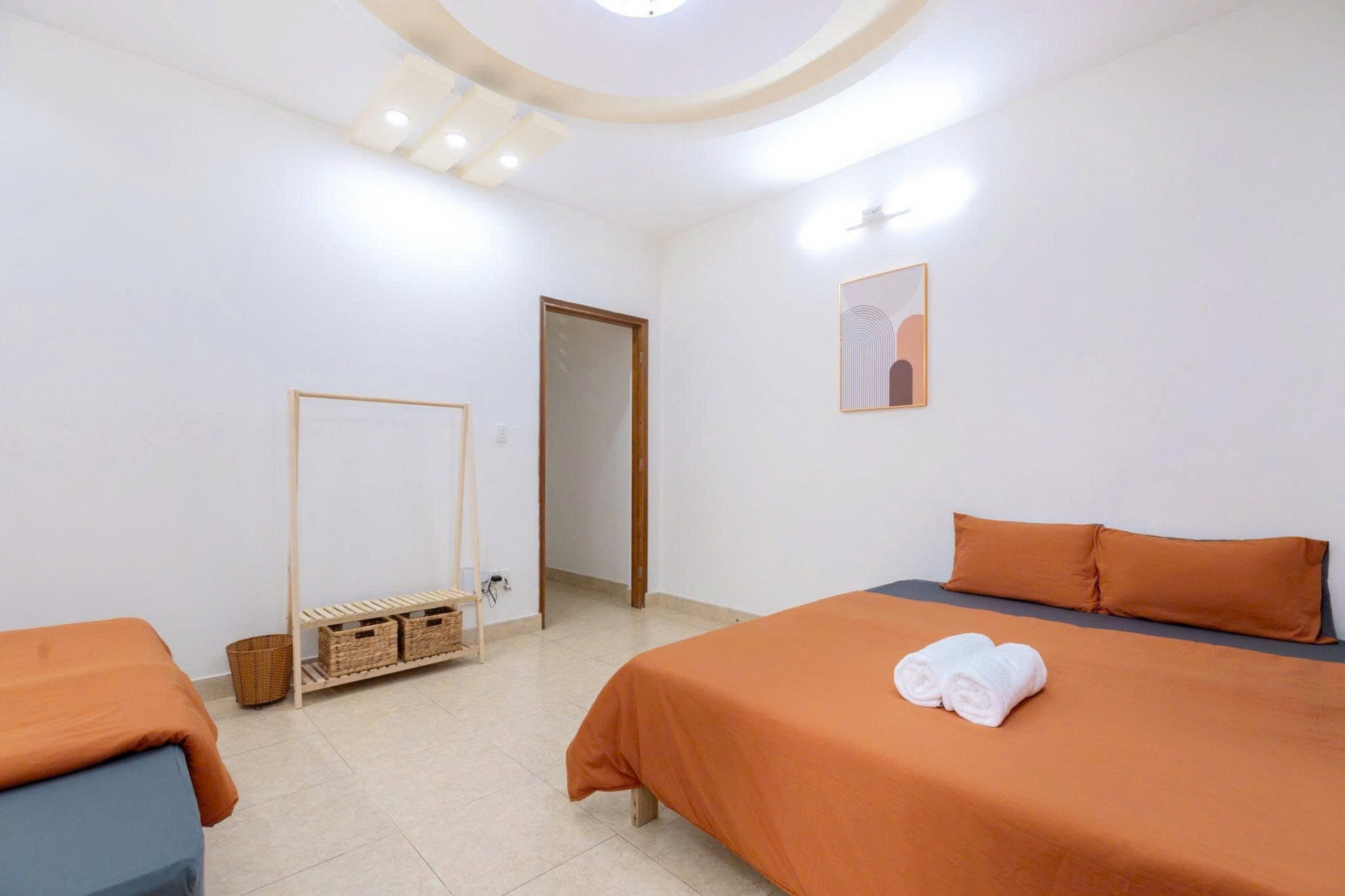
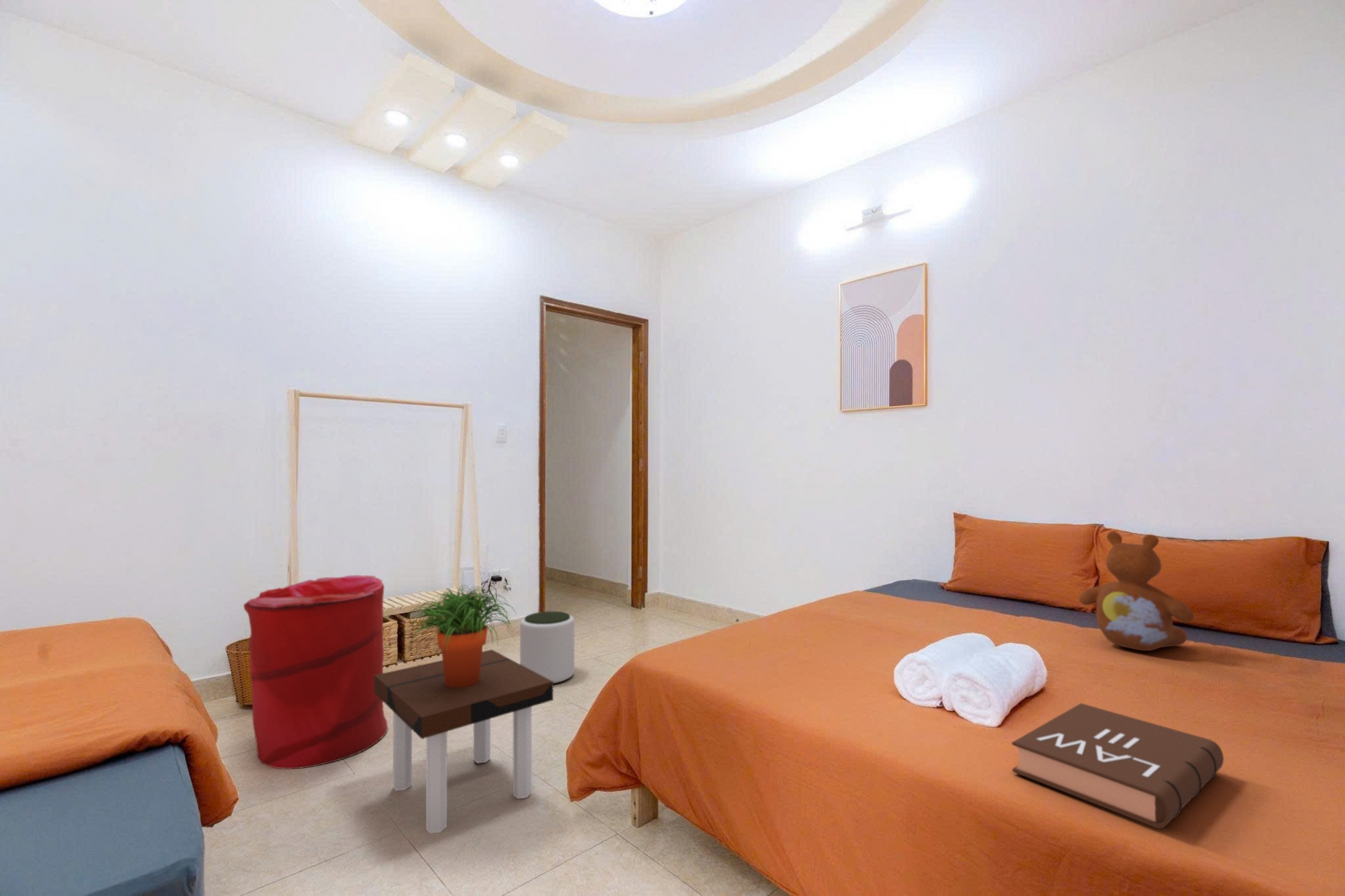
+ book (1118, 757)
+ side table (460, 727)
+ laundry hamper (319, 662)
+ plant pot (547, 647)
+ teddy bear (1139, 588)
+ potted plant (463, 633)
